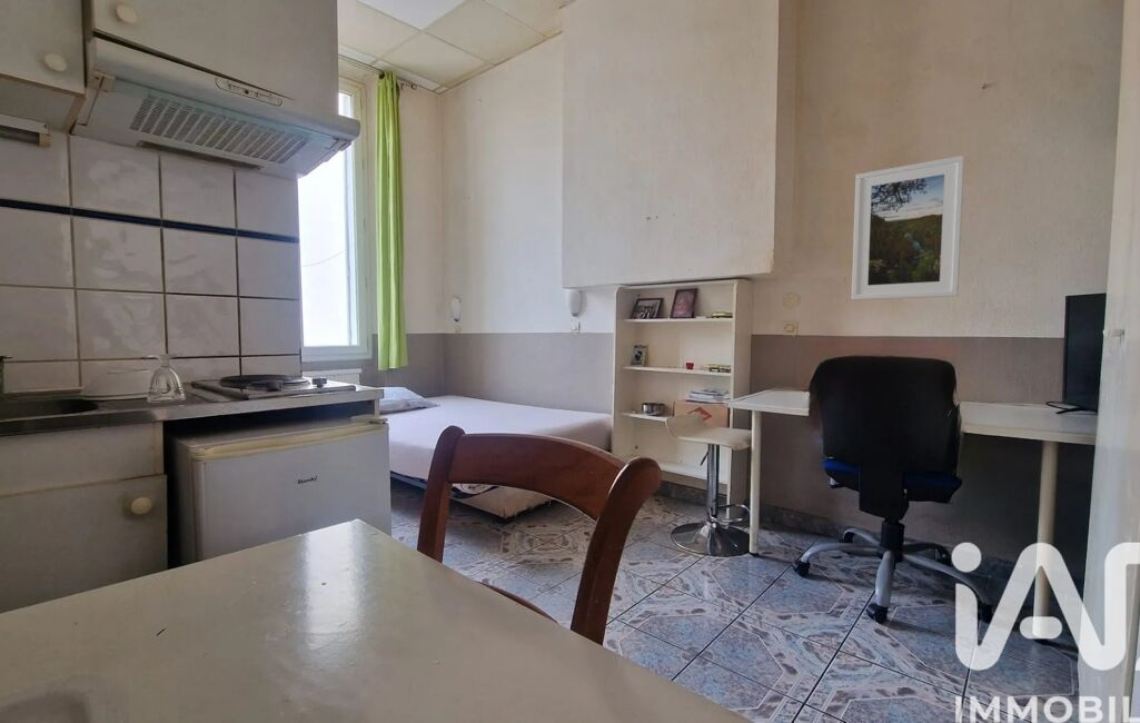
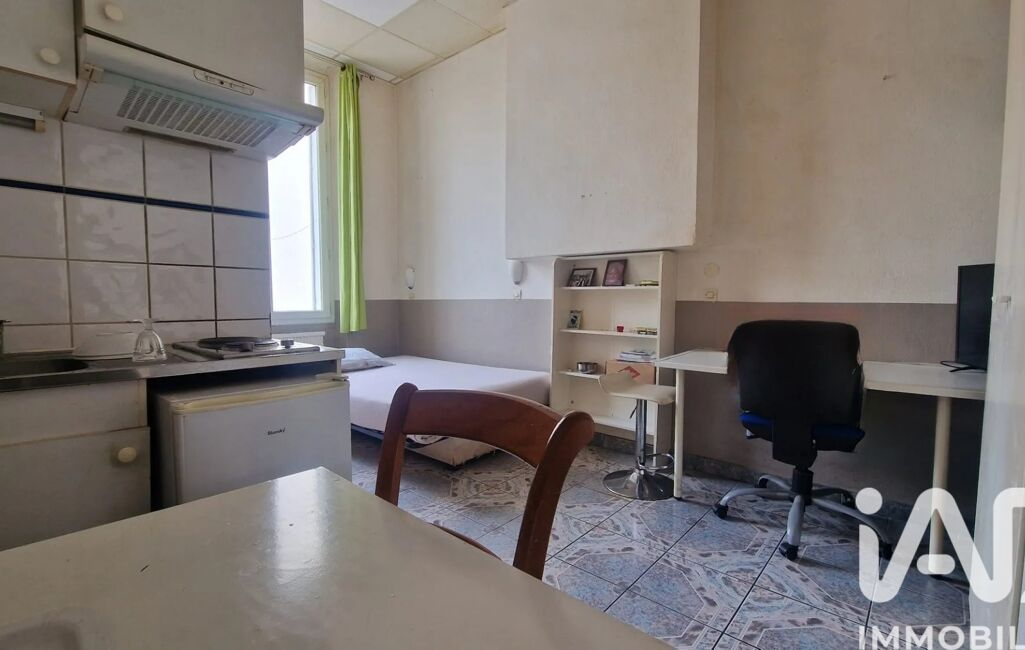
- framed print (904, 231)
